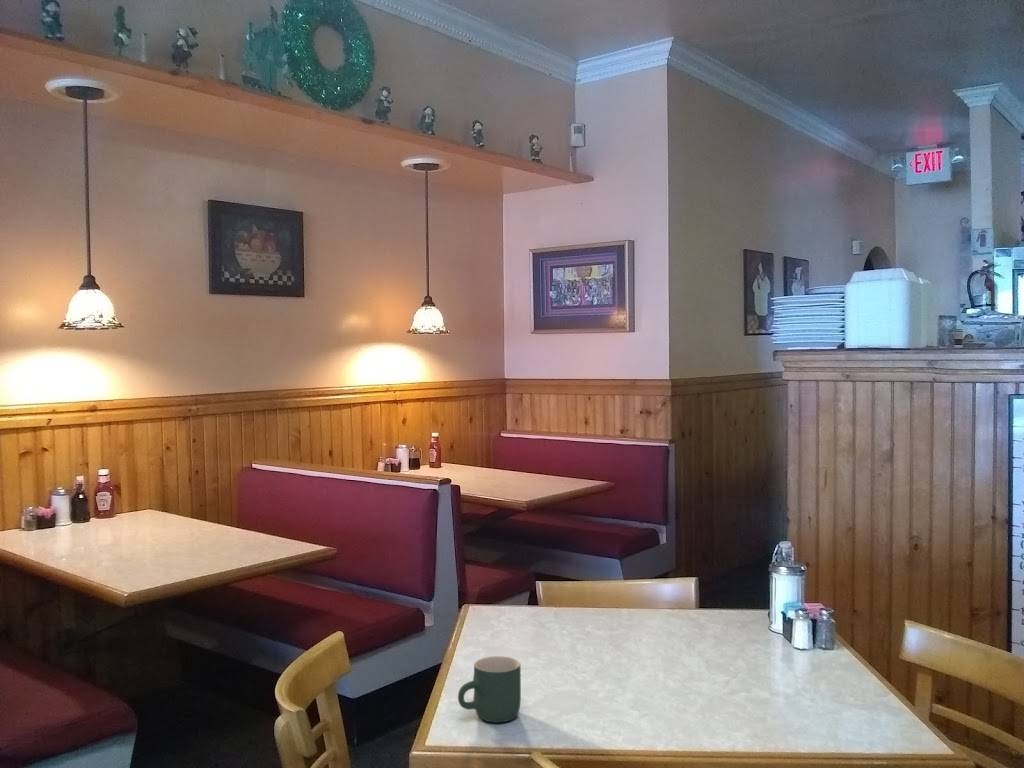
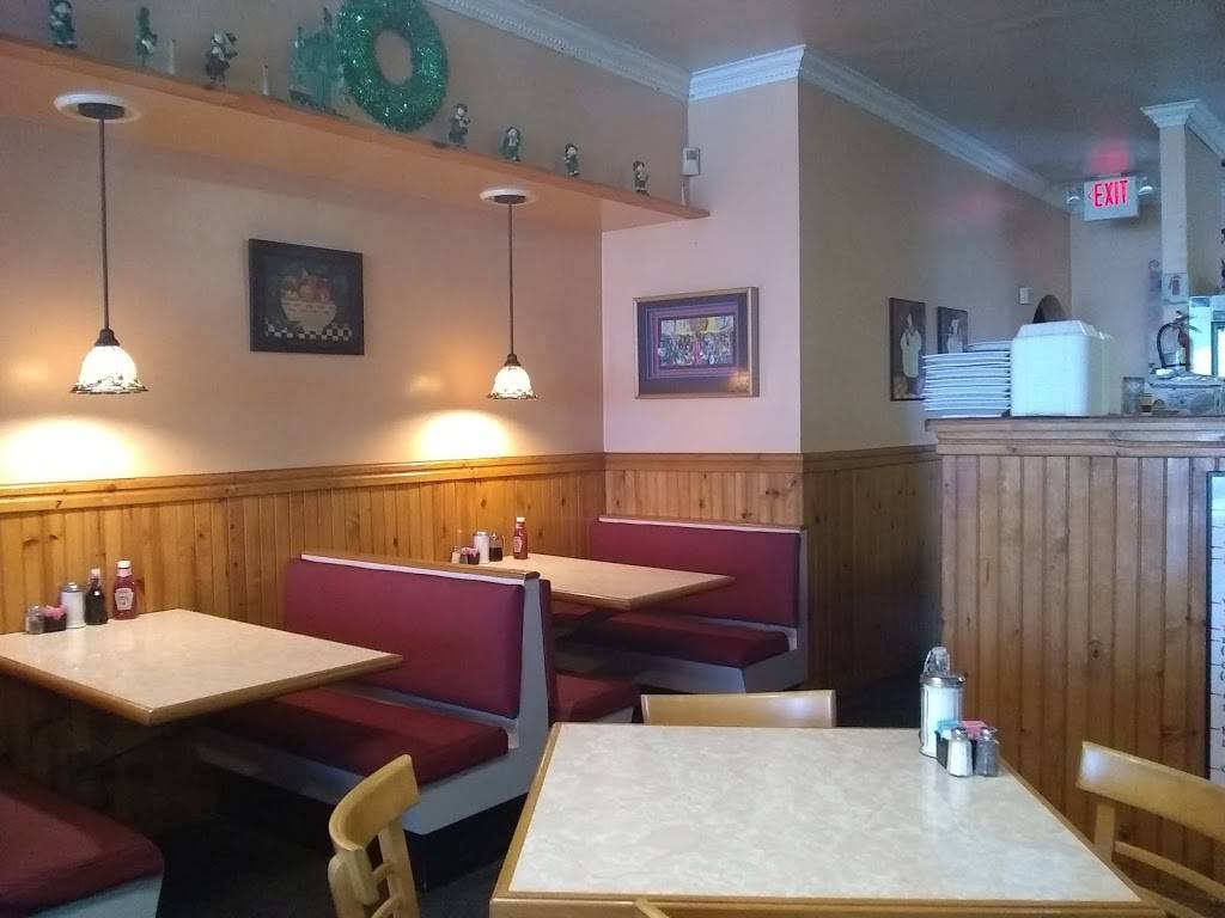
- mug (492, 692)
